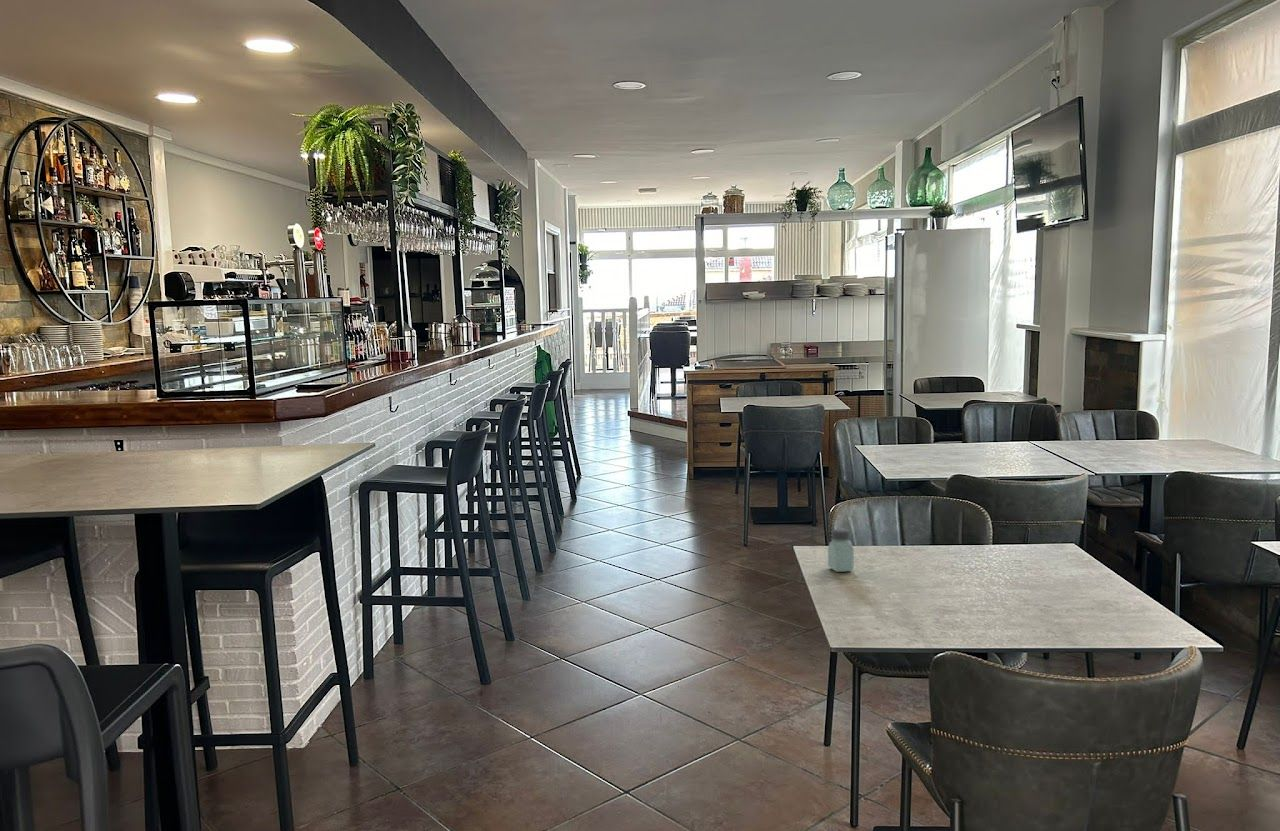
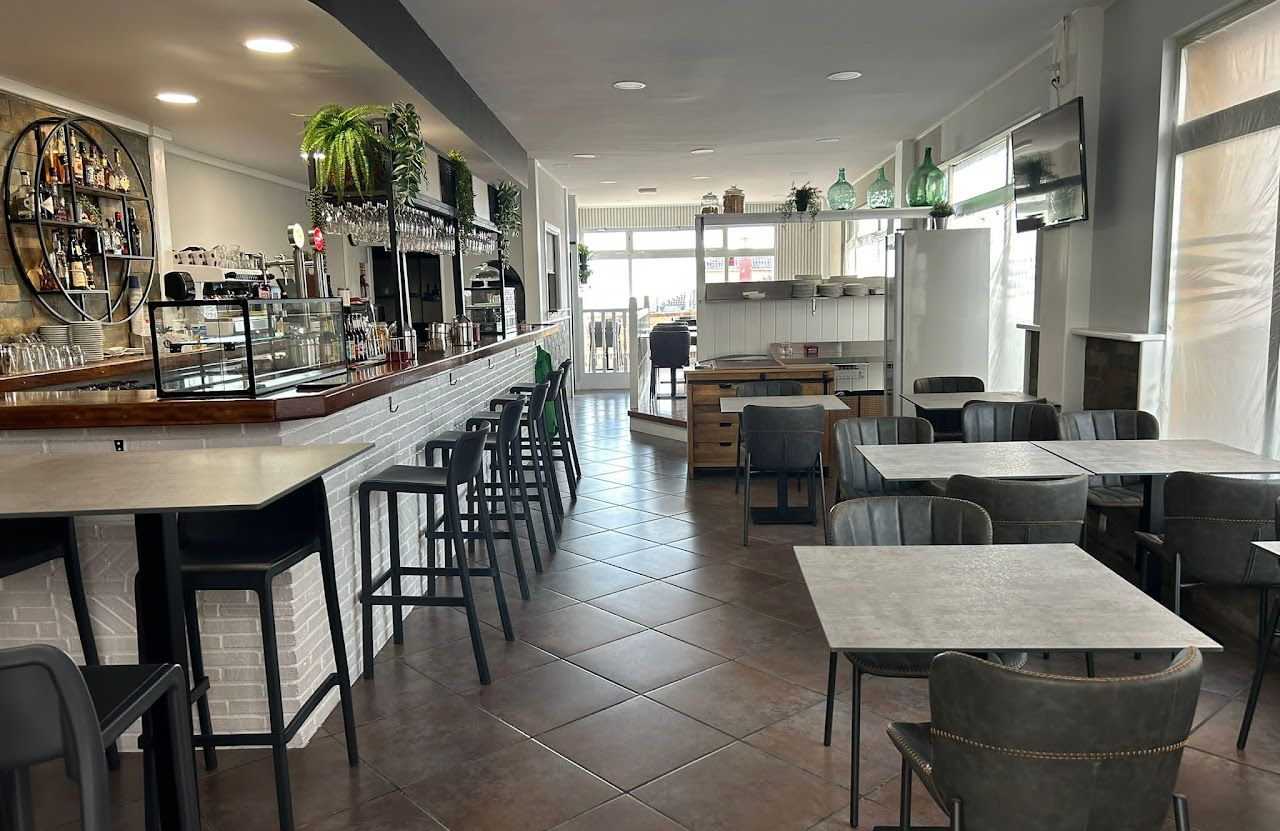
- saltshaker (840, 549)
